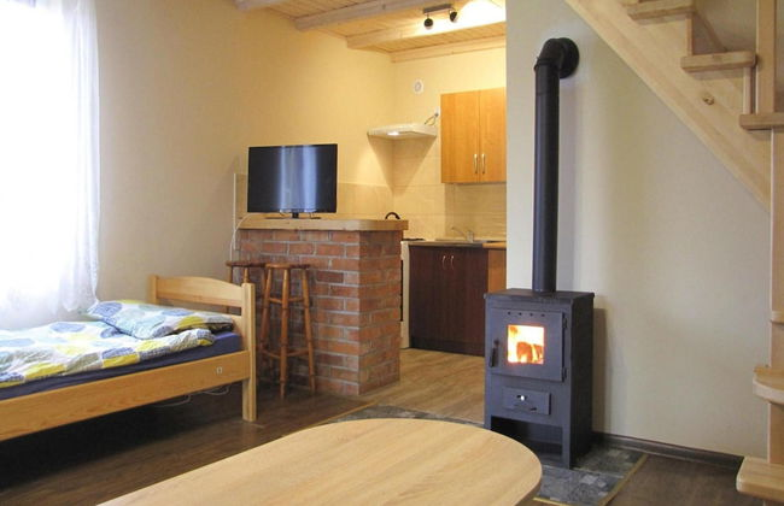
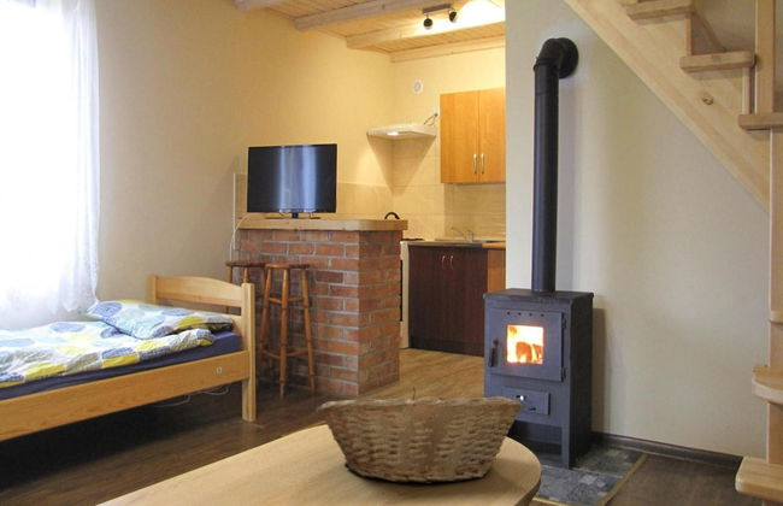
+ fruit basket (418, 424)
